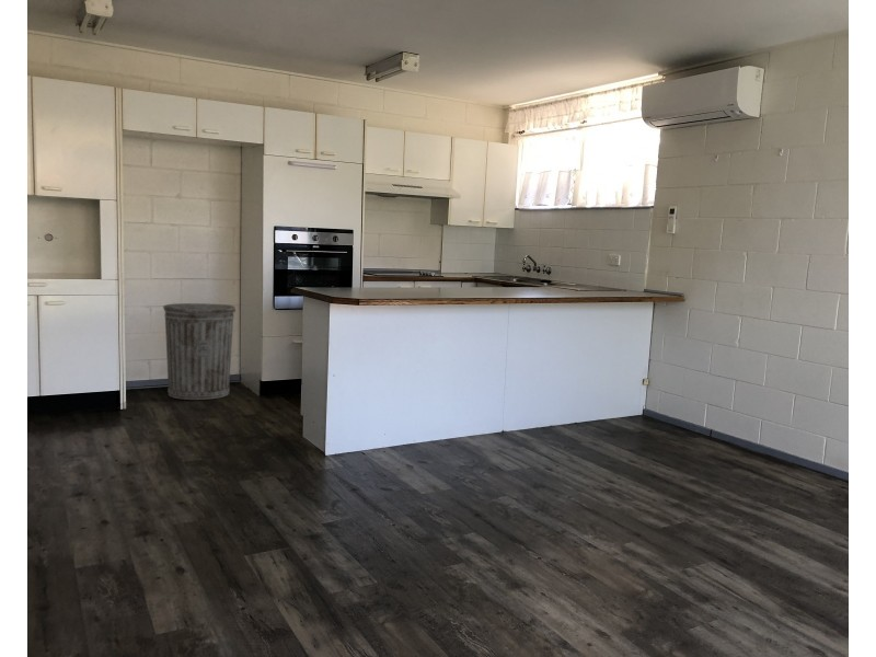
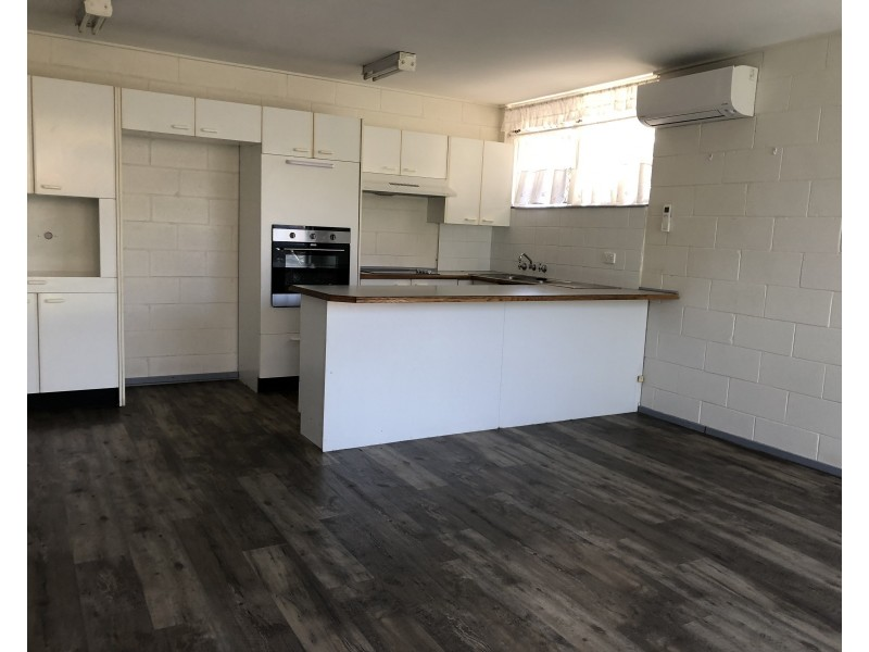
- trash can (199, 349)
